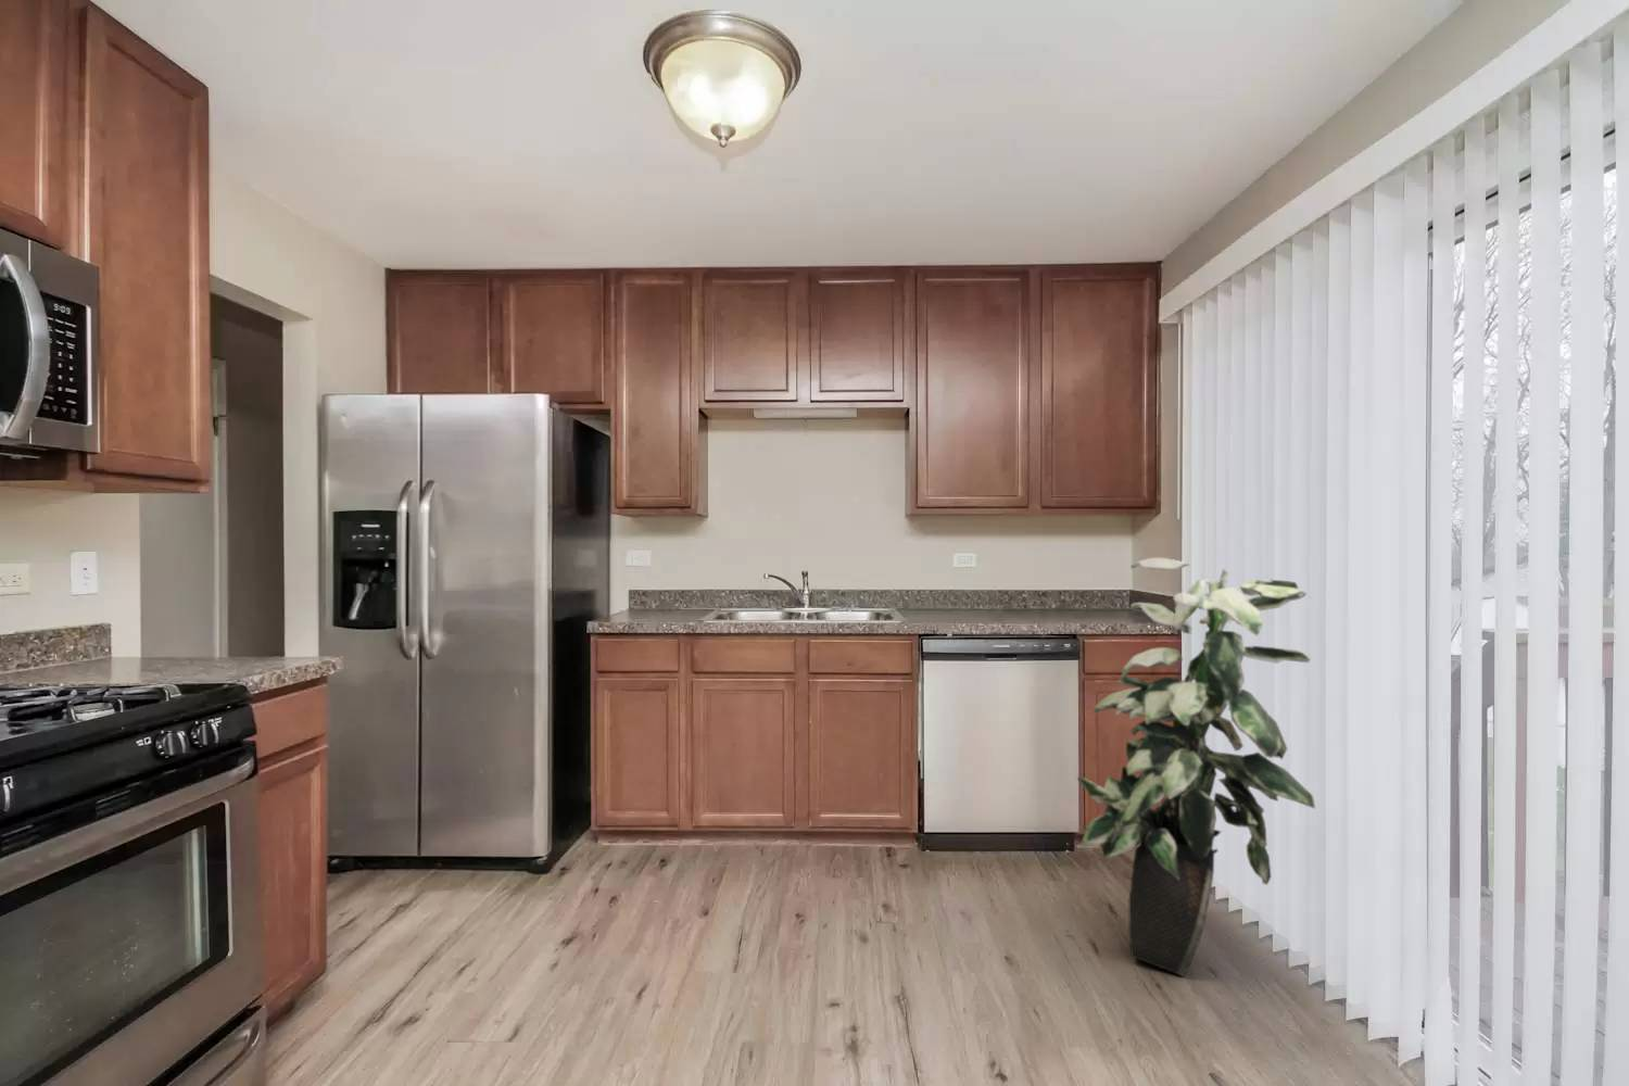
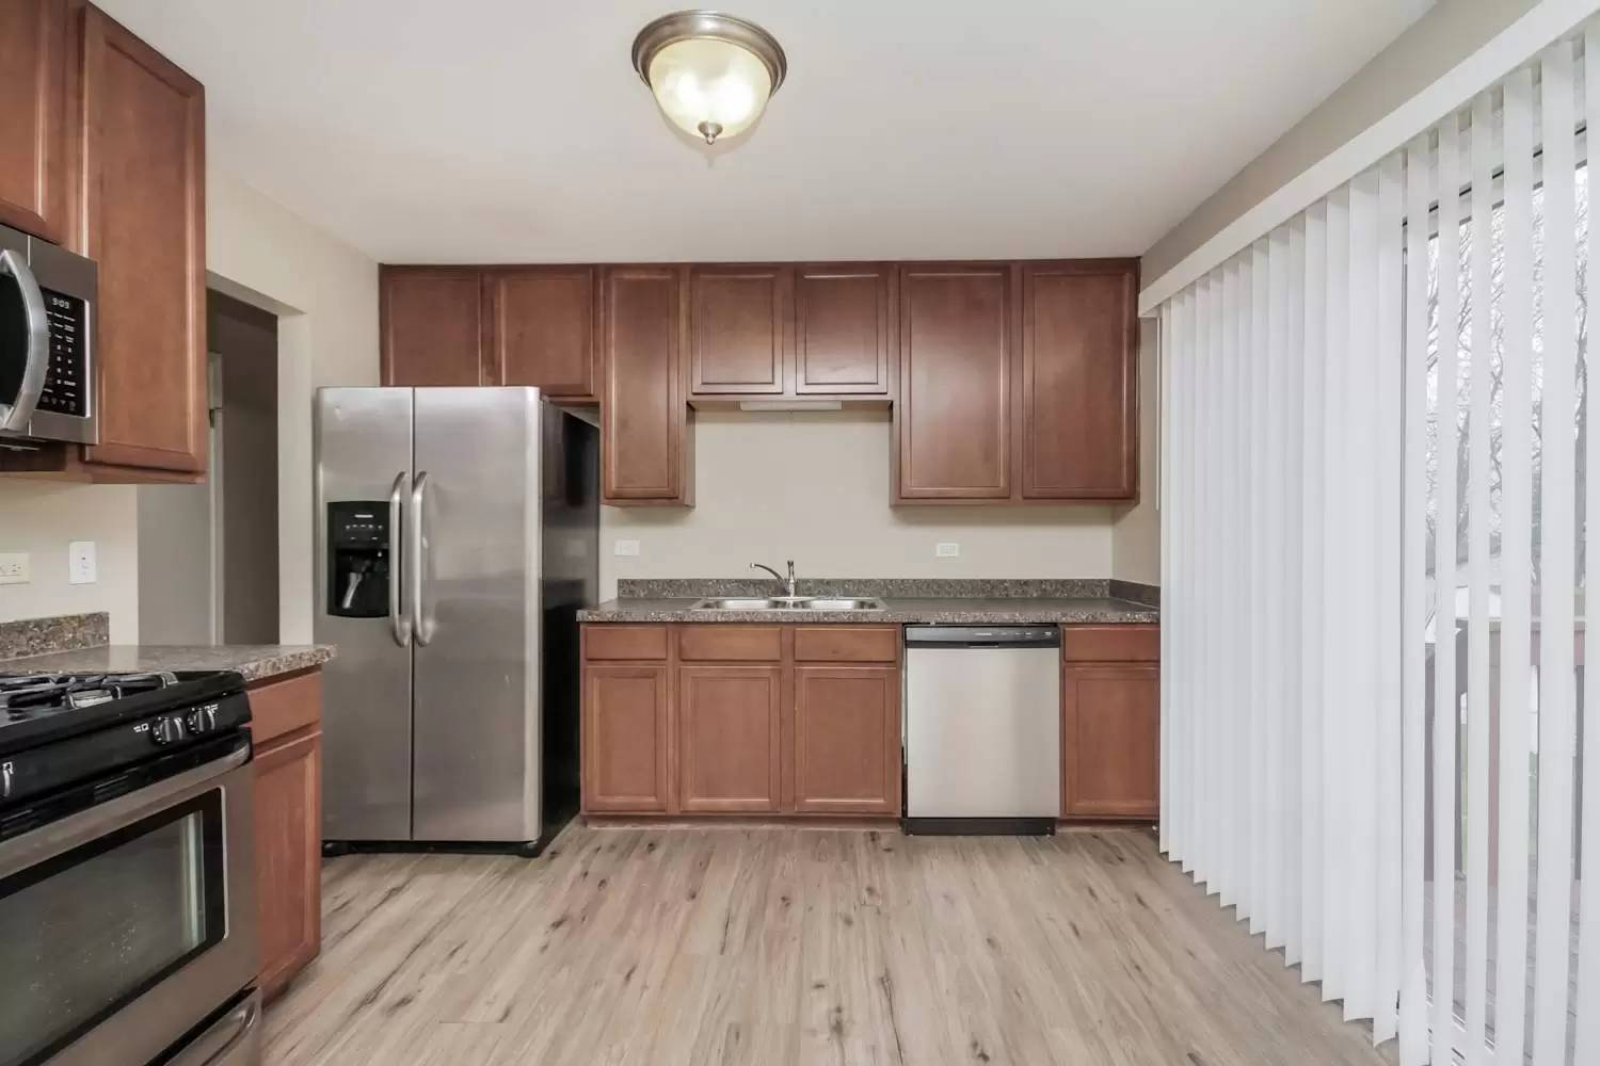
- indoor plant (1184, 758)
